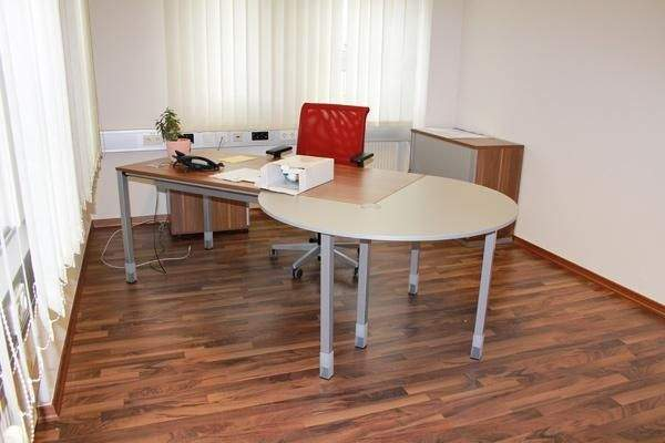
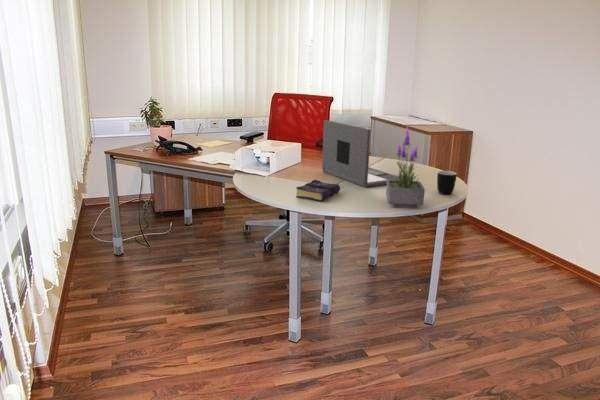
+ potted plant (406, 165)
+ laptop (364, 150)
+ book (318, 190)
+ mug (445, 182)
